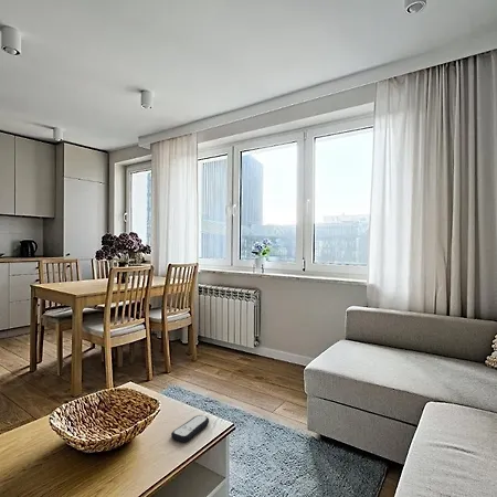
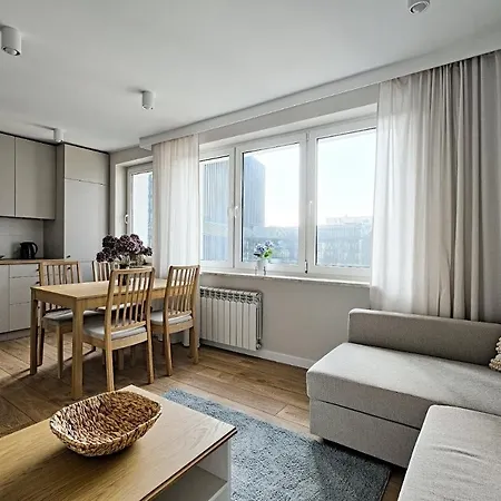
- remote control (191, 426)
